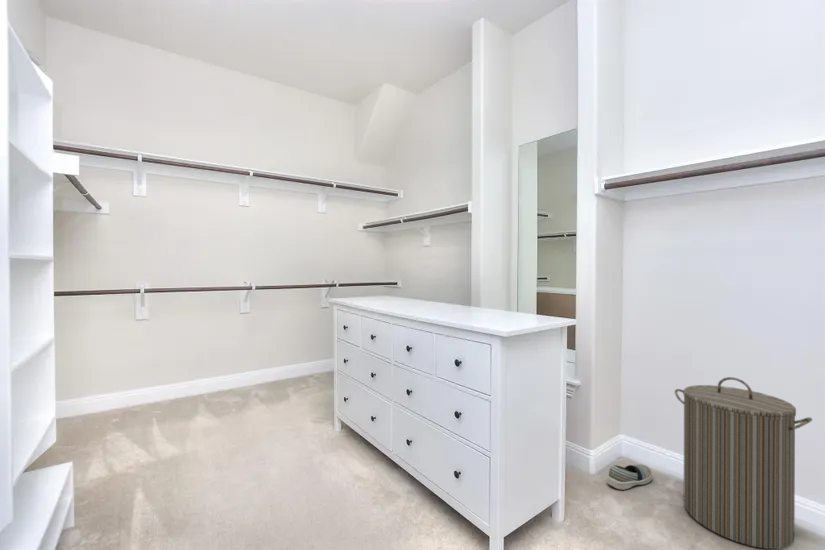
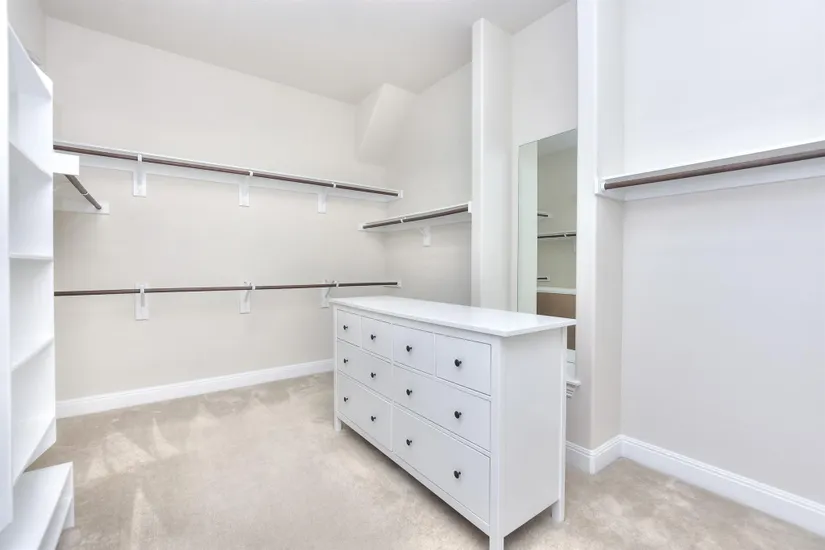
- laundry hamper (735, 448)
- shoe (630, 471)
